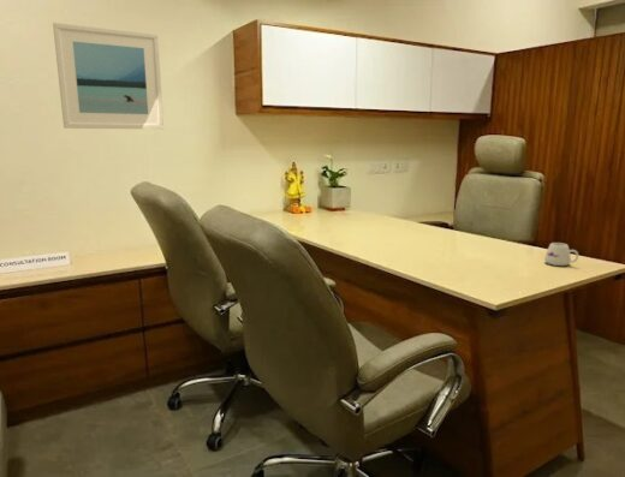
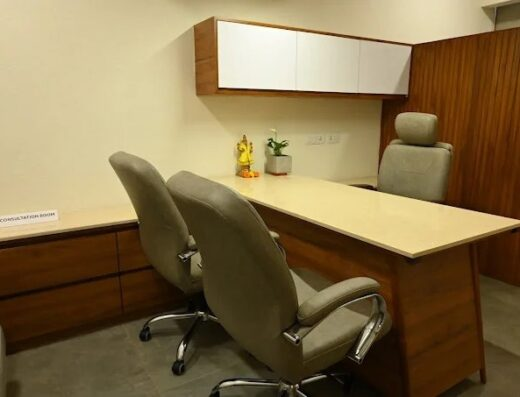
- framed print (112, 79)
- mug (561, 254)
